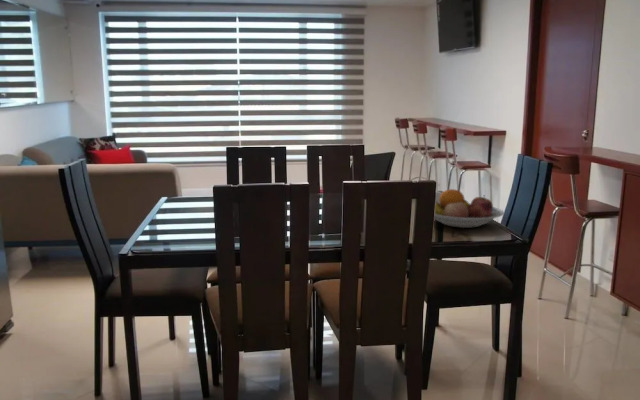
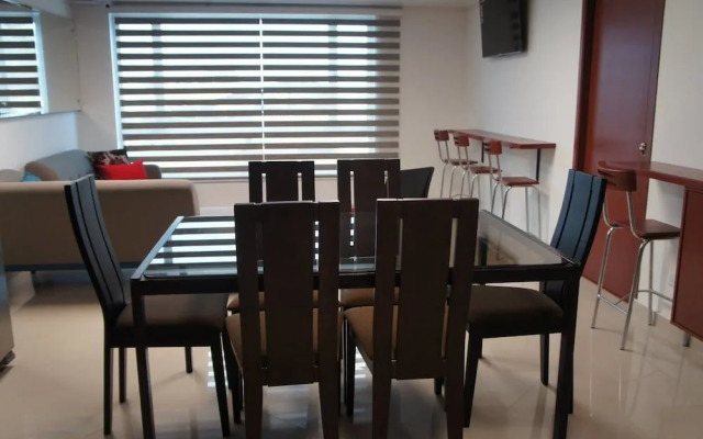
- fruit bowl (462, 206)
